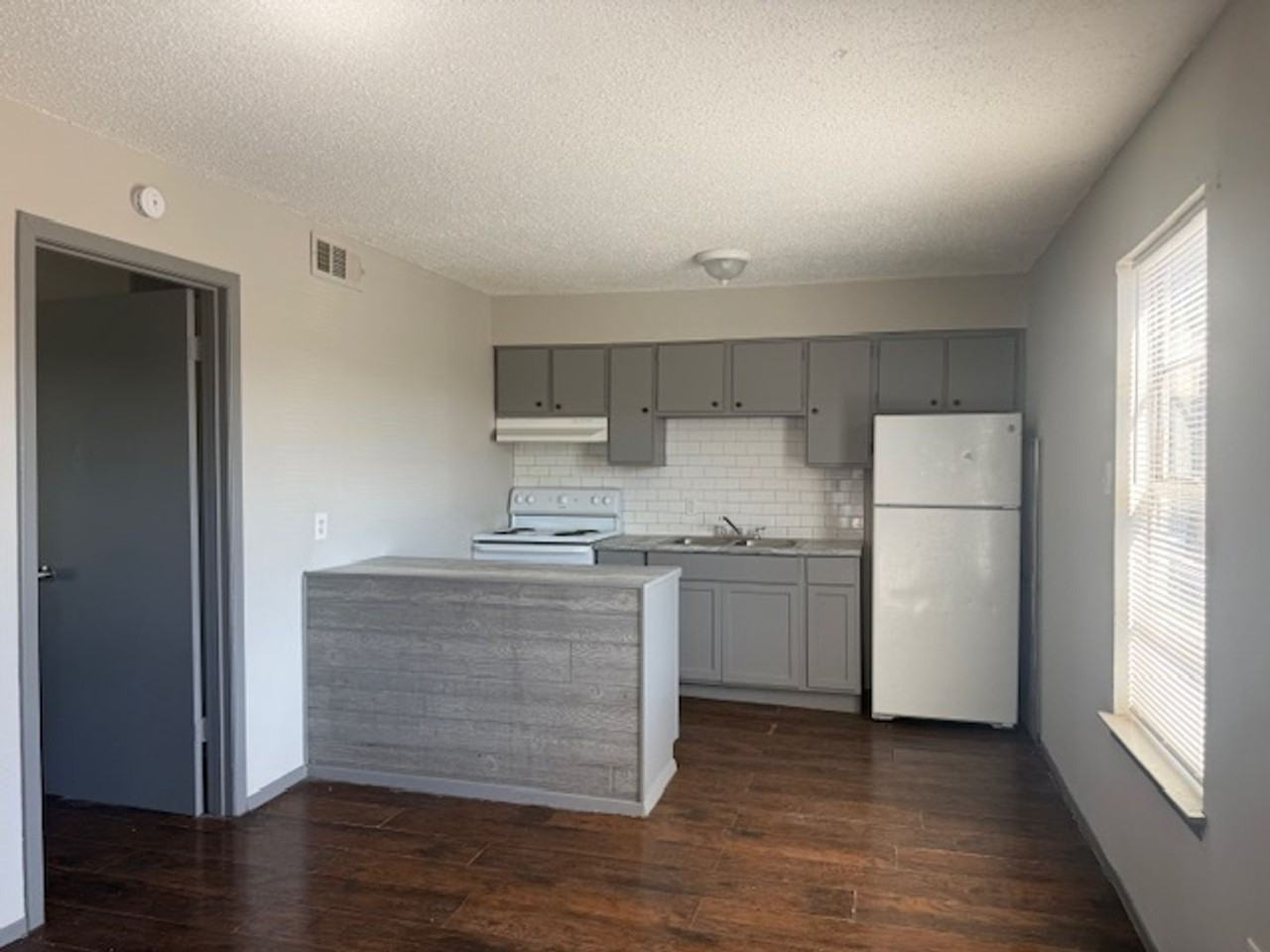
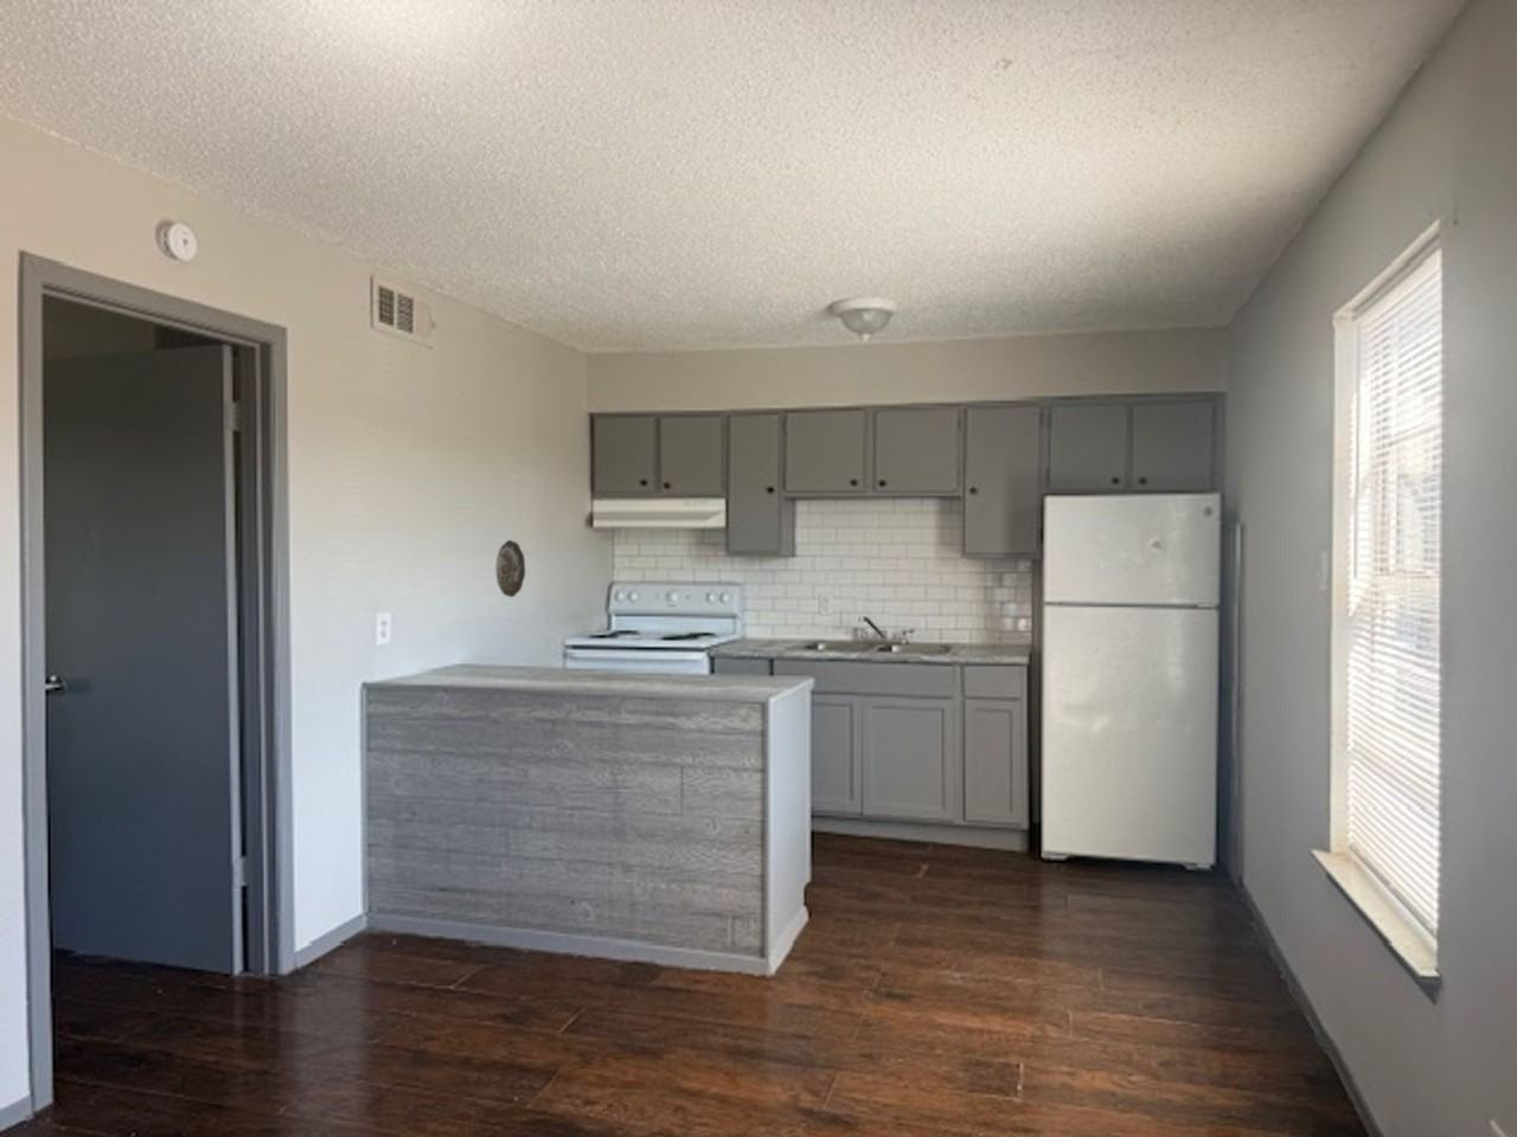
+ decorative plate (509, 568)
